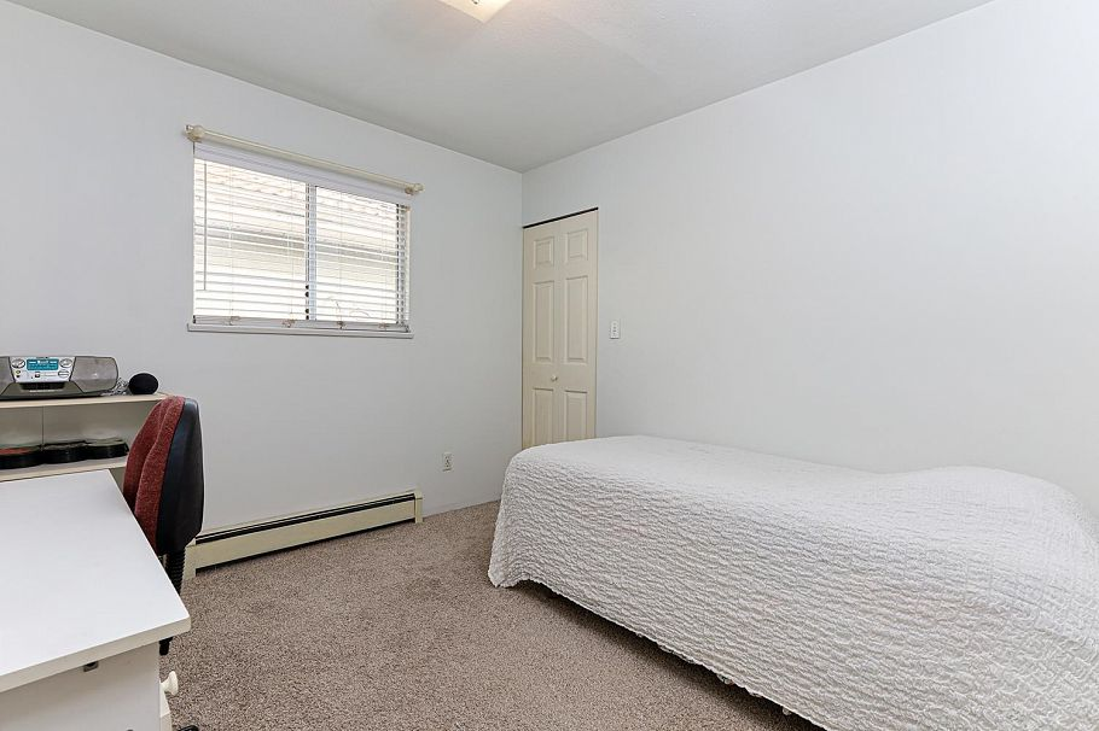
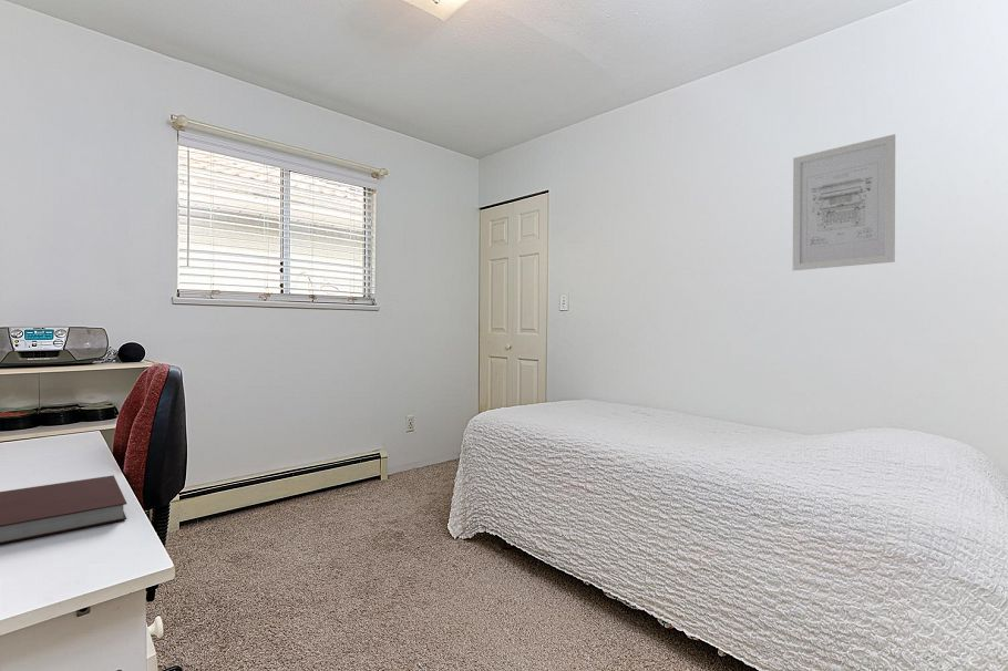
+ wall art (841, 206)
+ notebook (58, 505)
